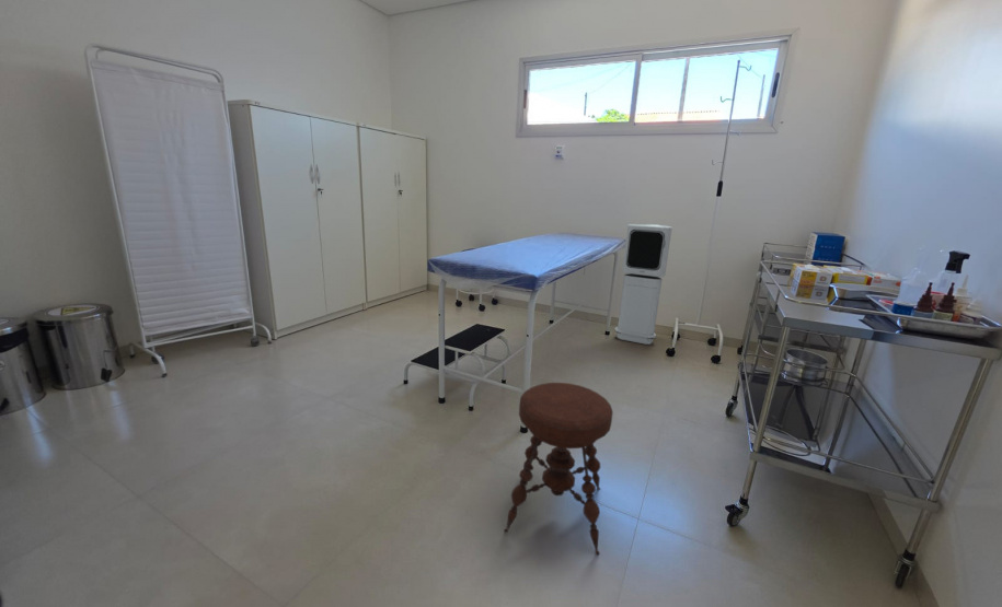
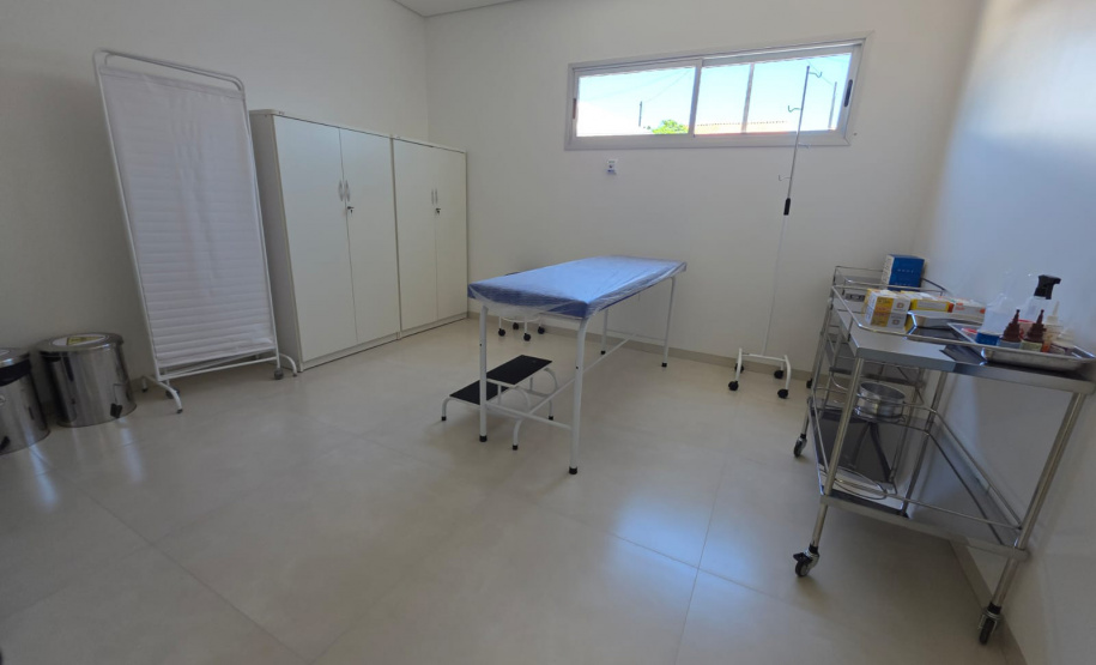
- stool (561, 455)
- air purifier (643, 282)
